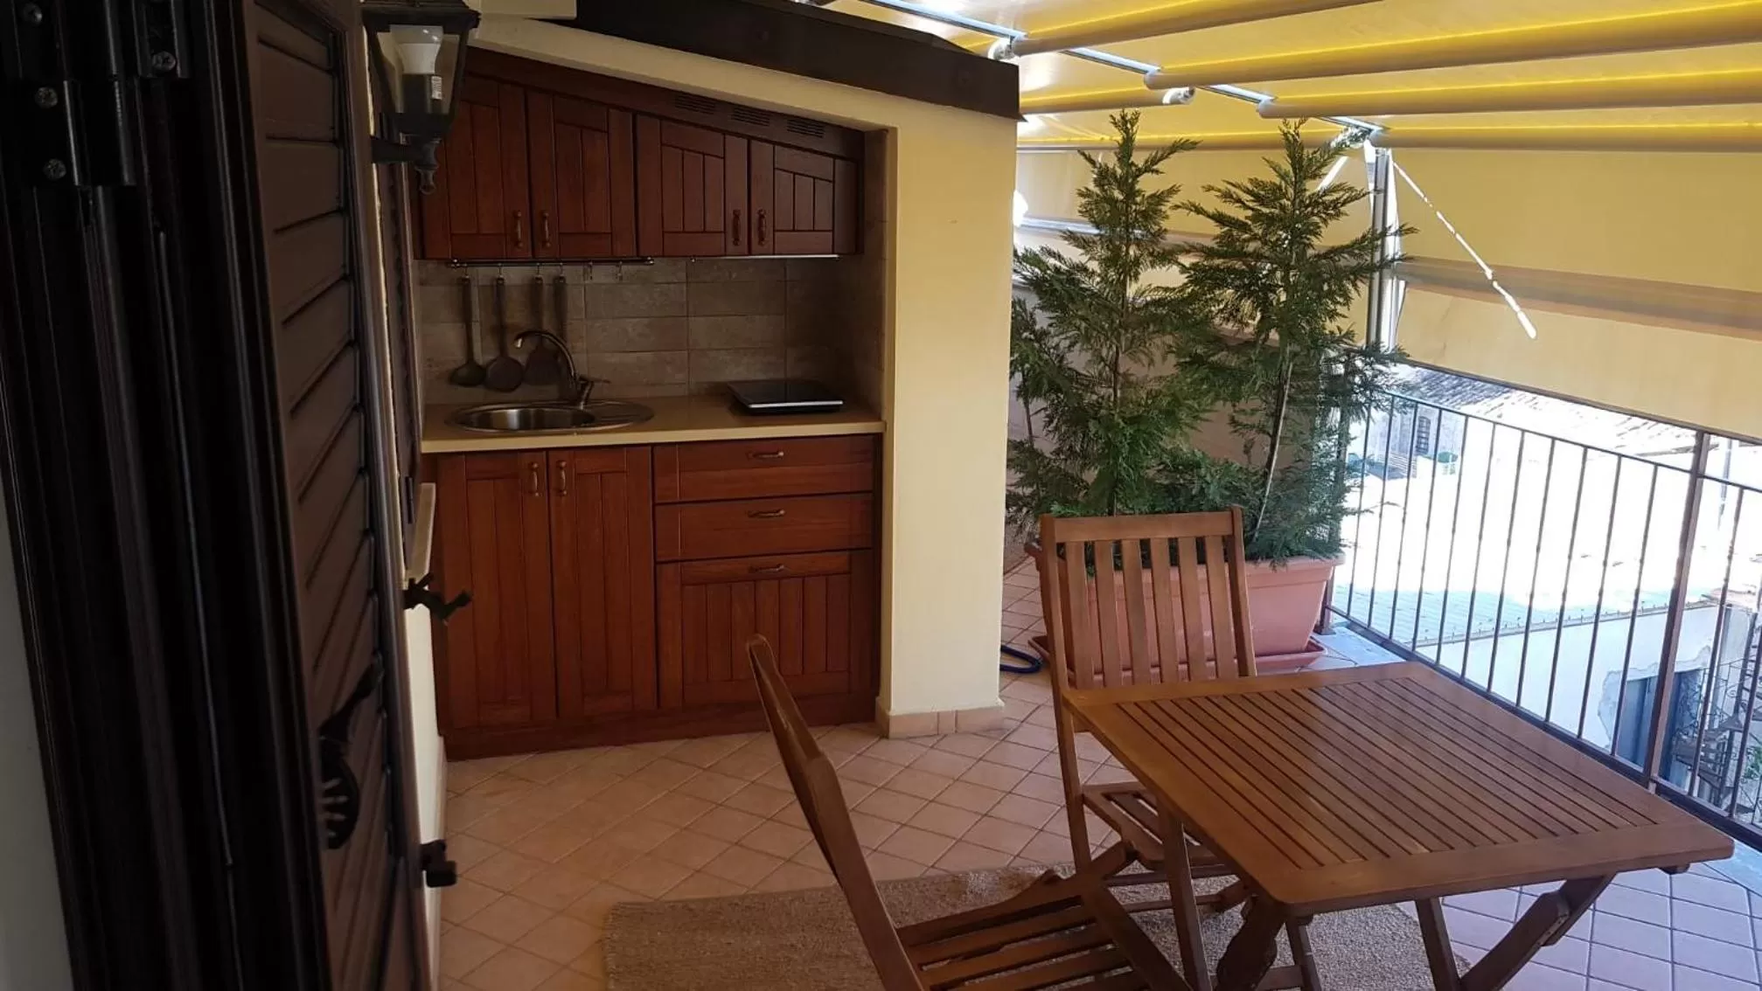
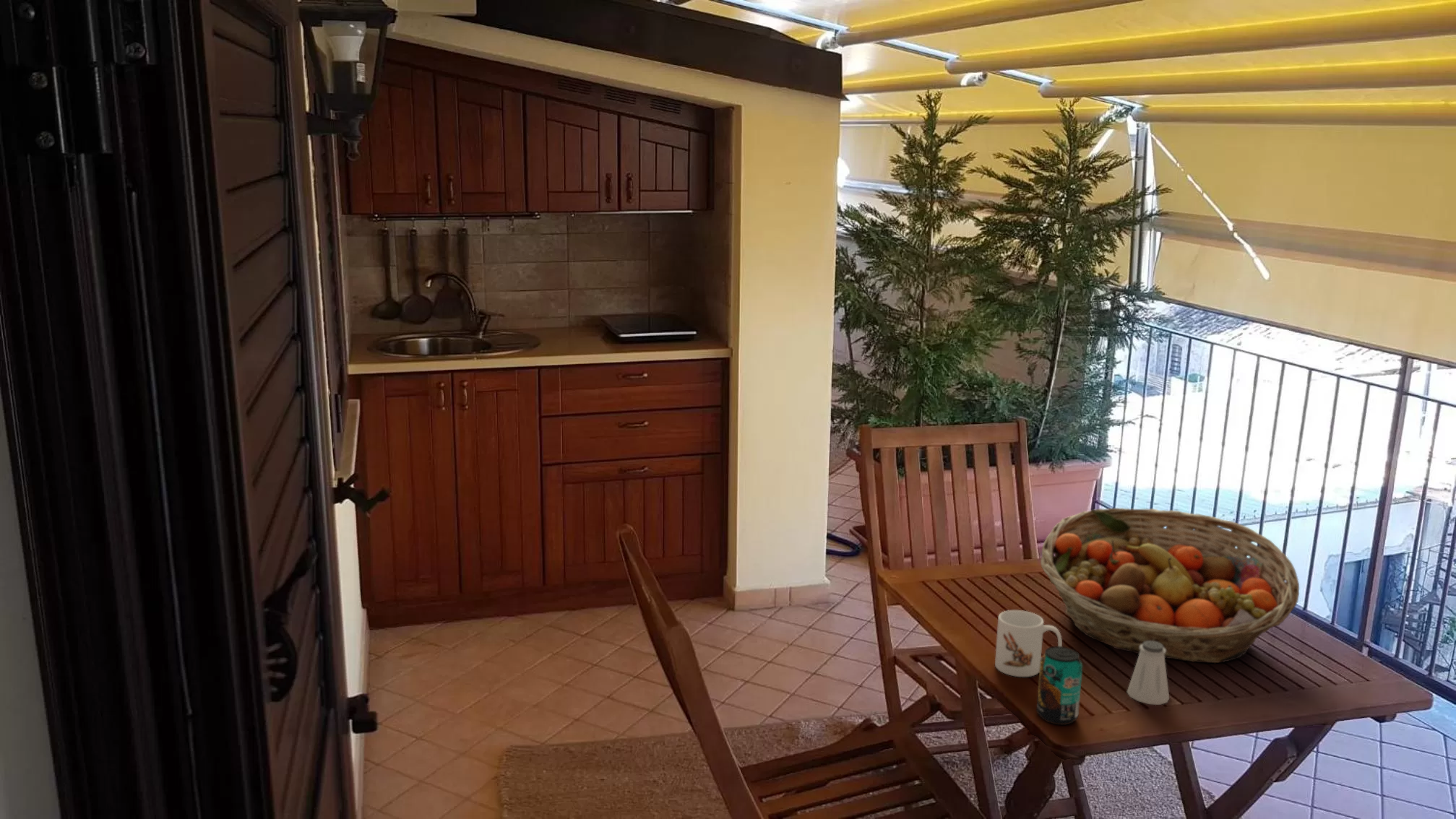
+ mug (1029, 644)
+ beverage can (1059, 685)
+ saltshaker (1150, 670)
+ fruit basket (1163, 582)
